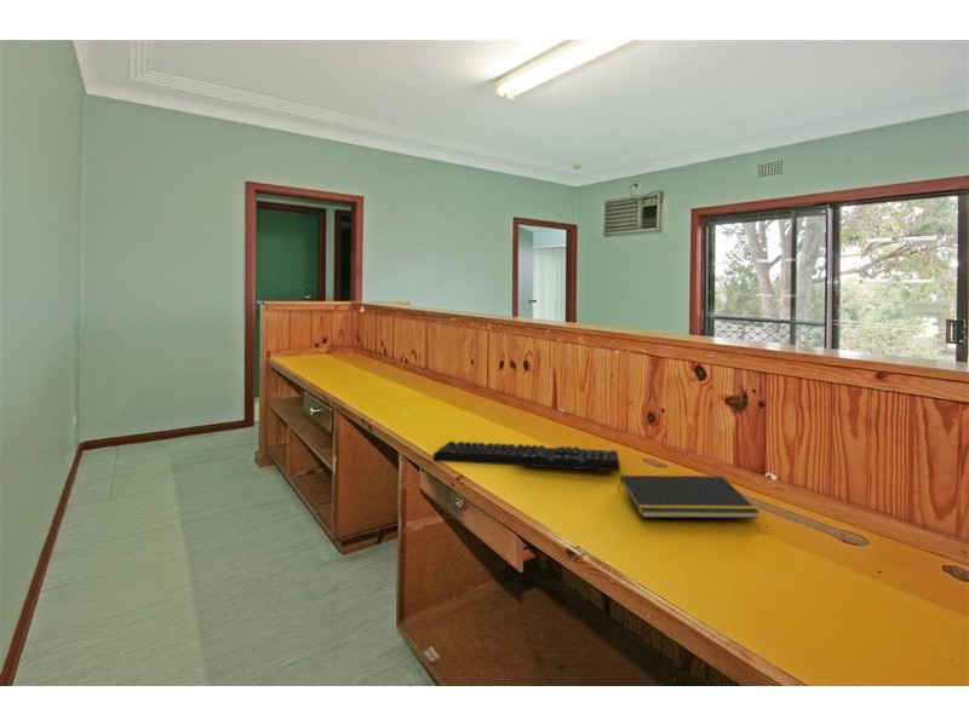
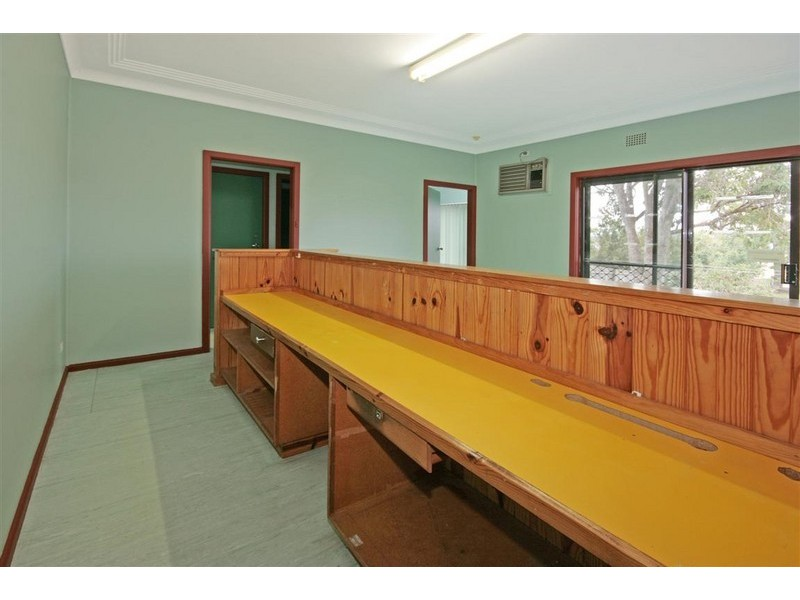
- notepad (684, 495)
- keyboard (526, 454)
